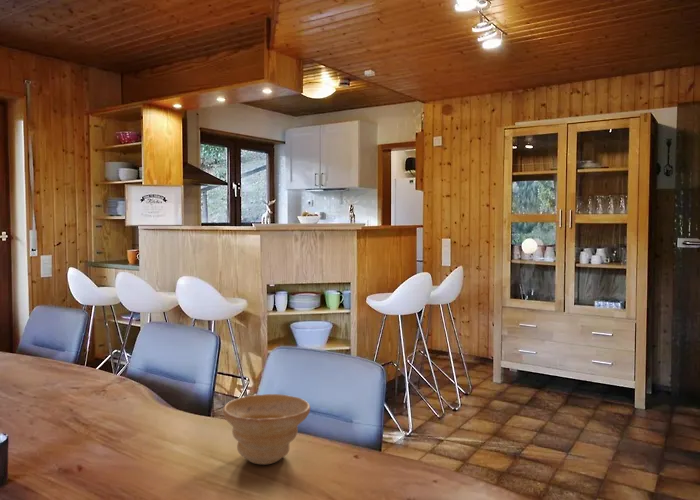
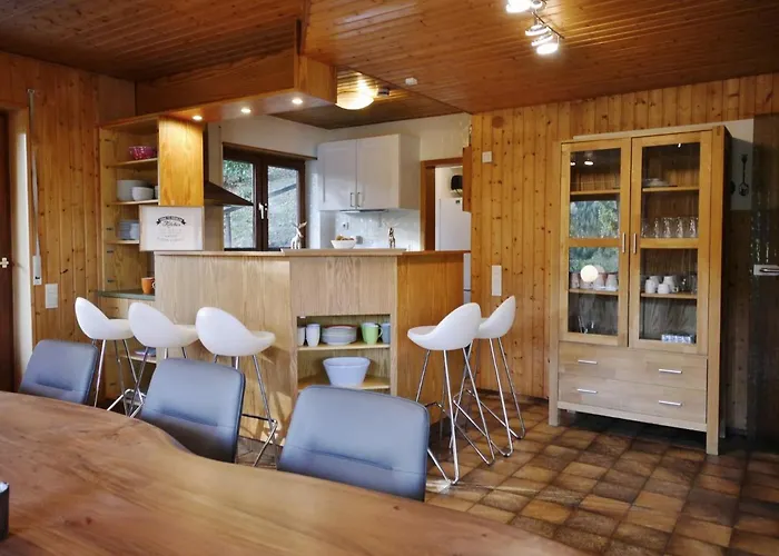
- bowl (267, 431)
